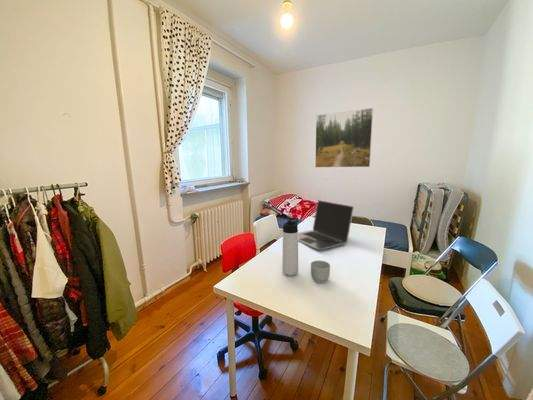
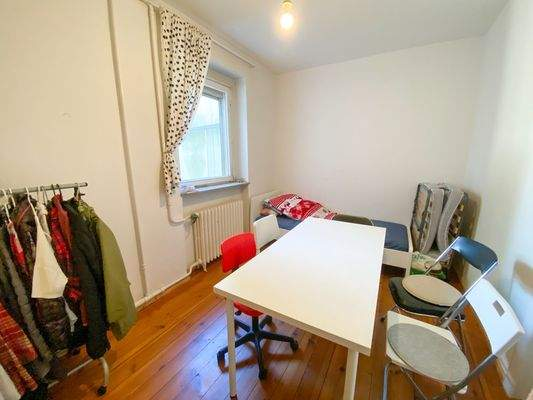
- thermos bottle (291, 246)
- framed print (342, 140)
- mug (320, 270)
- laptop (318, 222)
